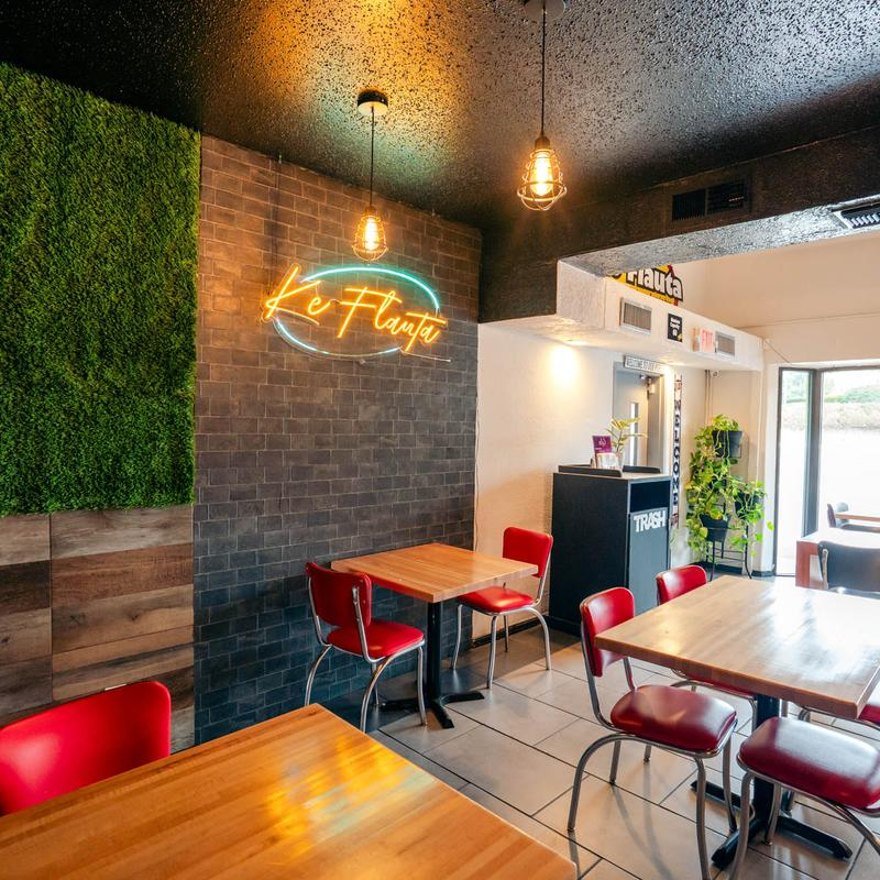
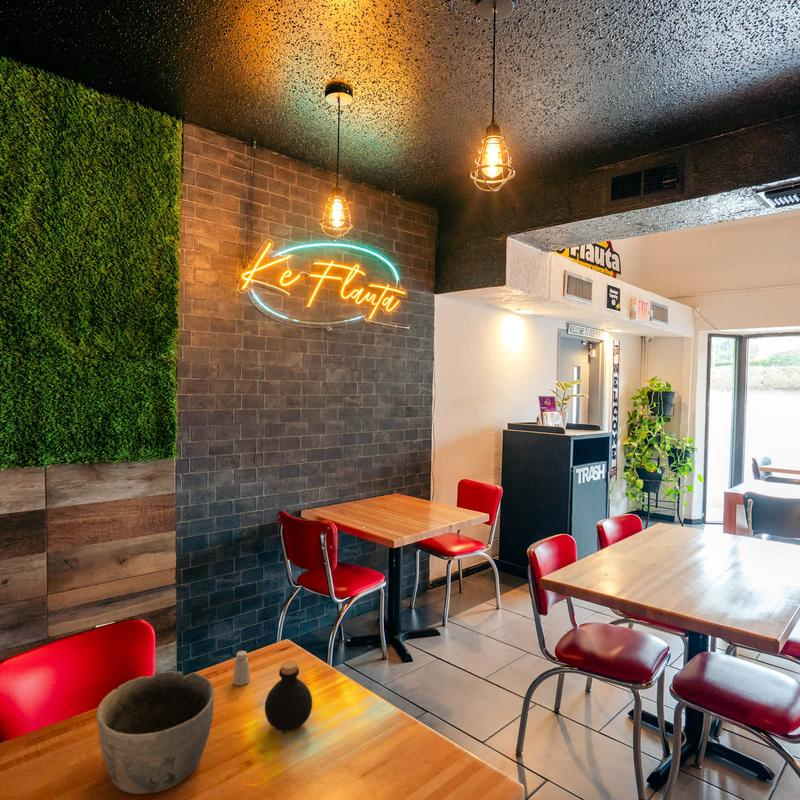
+ bowl (157, 731)
+ saltshaker (241, 666)
+ bottle (288, 695)
